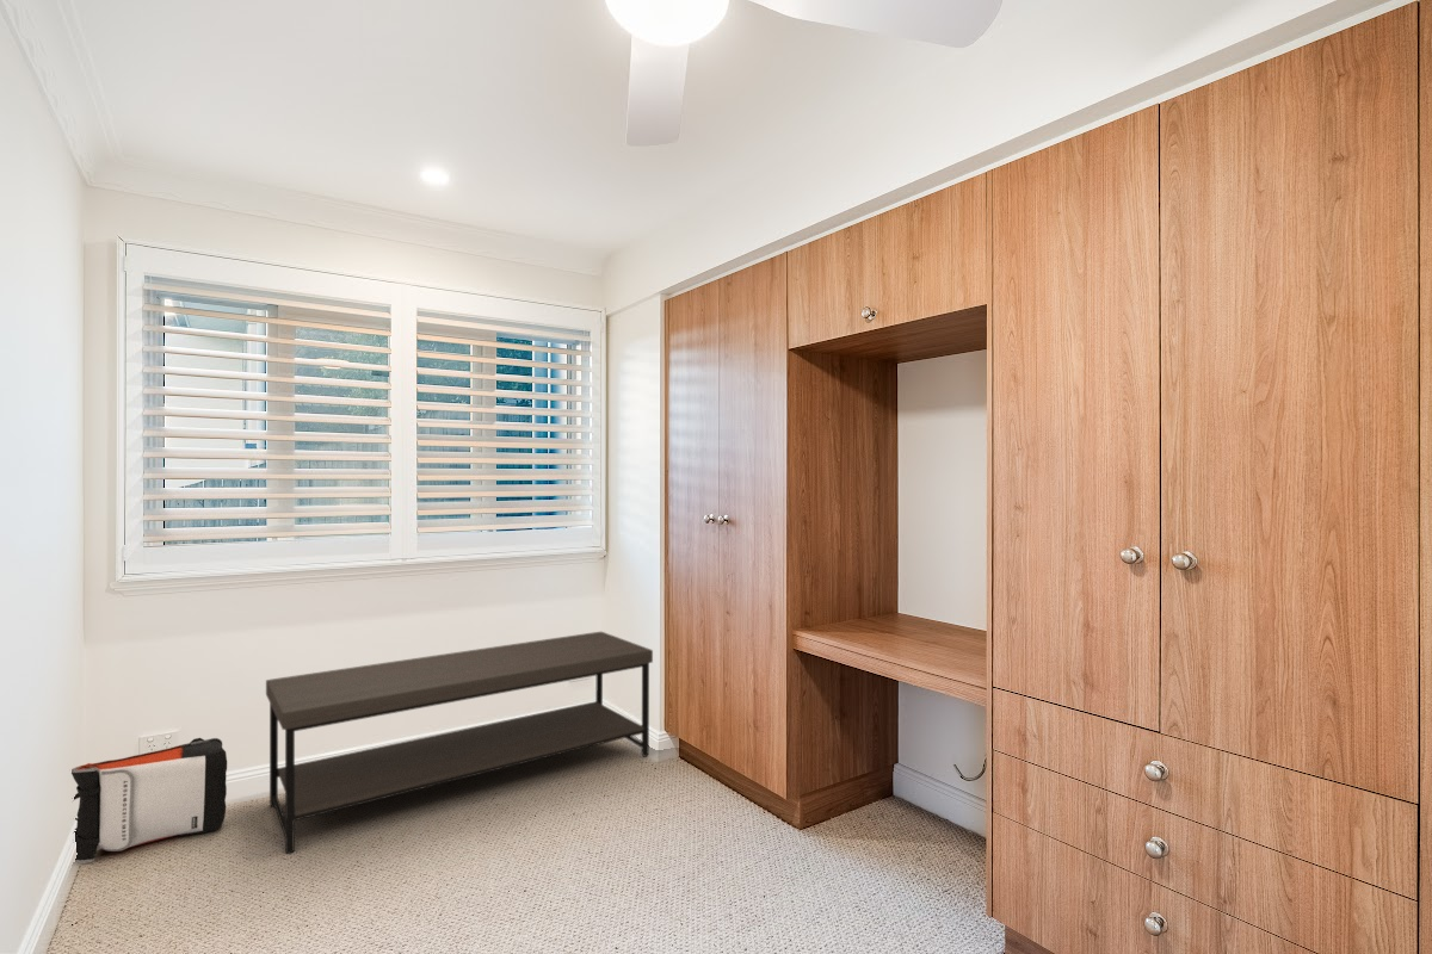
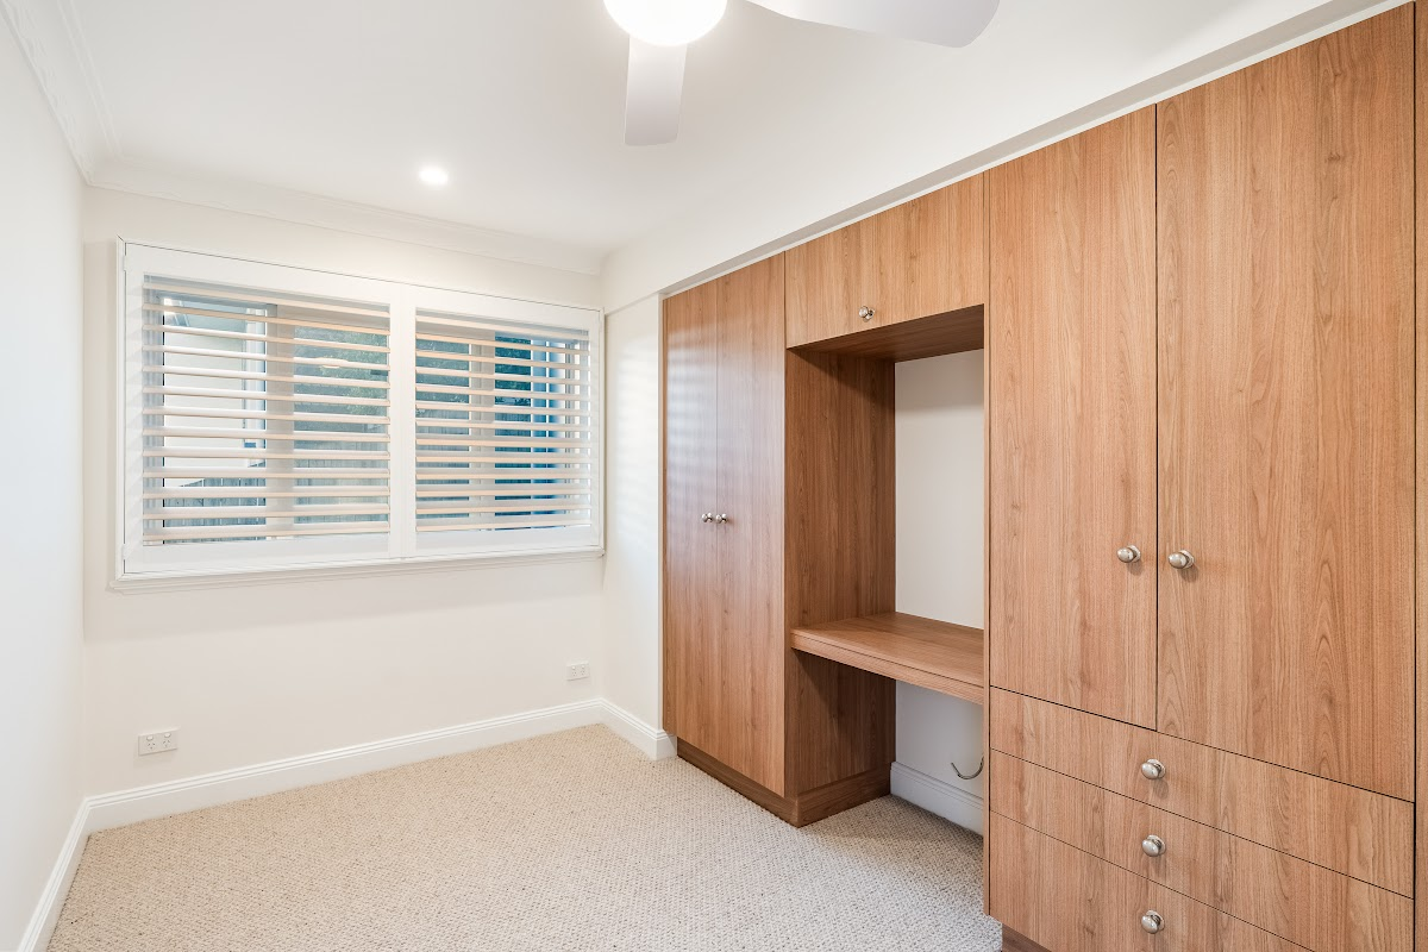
- storage bench (475, 726)
- backpack (149, 797)
